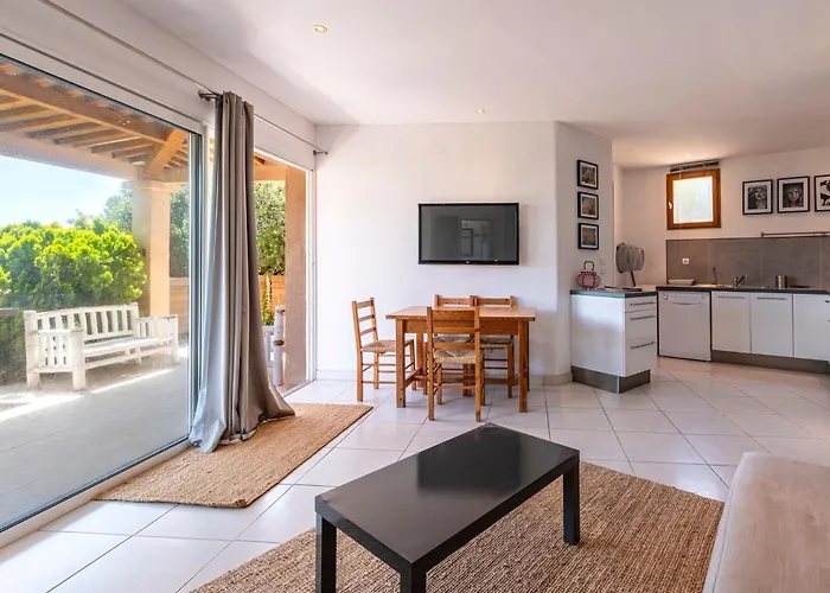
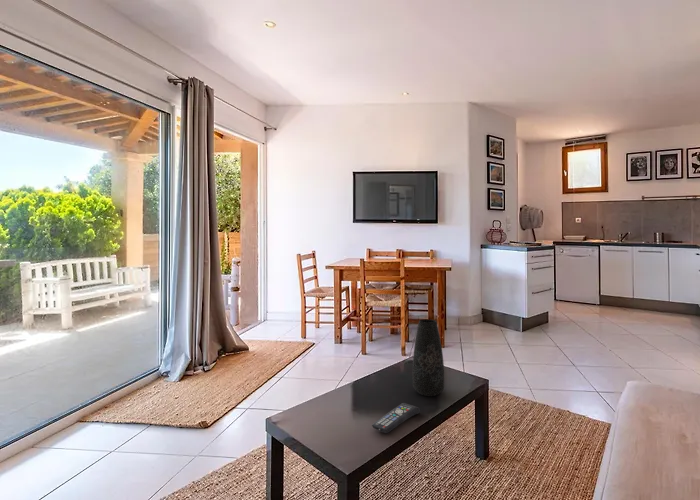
+ vase (428, 356)
+ remote control (397, 416)
